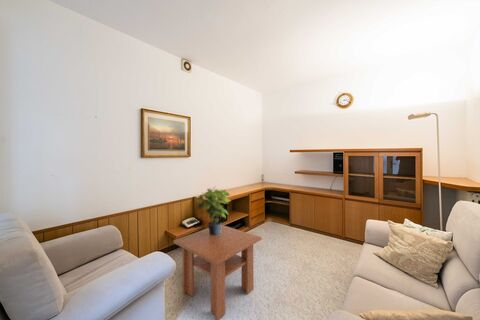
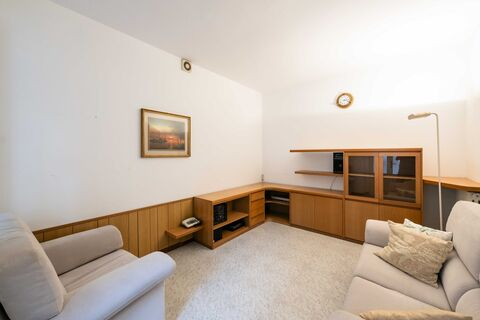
- potted plant (215, 209)
- coffee table (218, 264)
